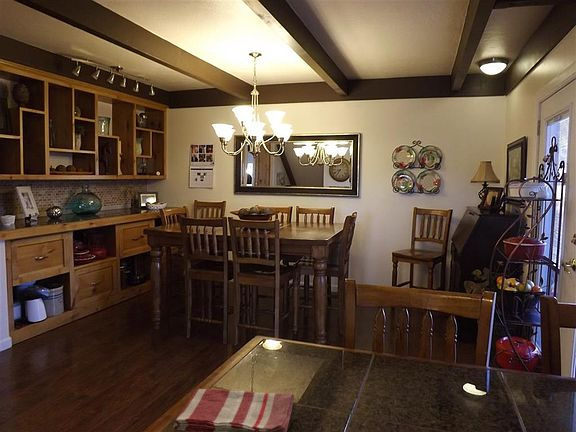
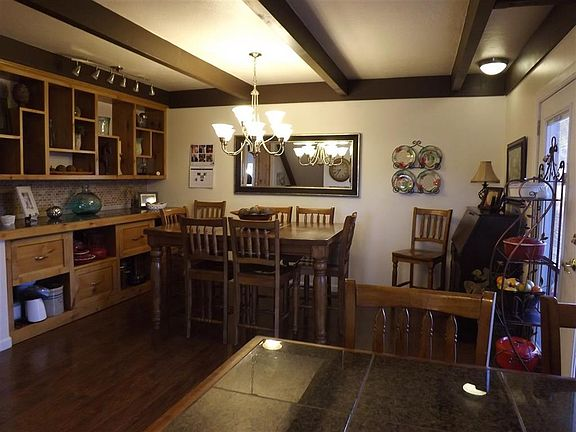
- dish towel (237, 408)
